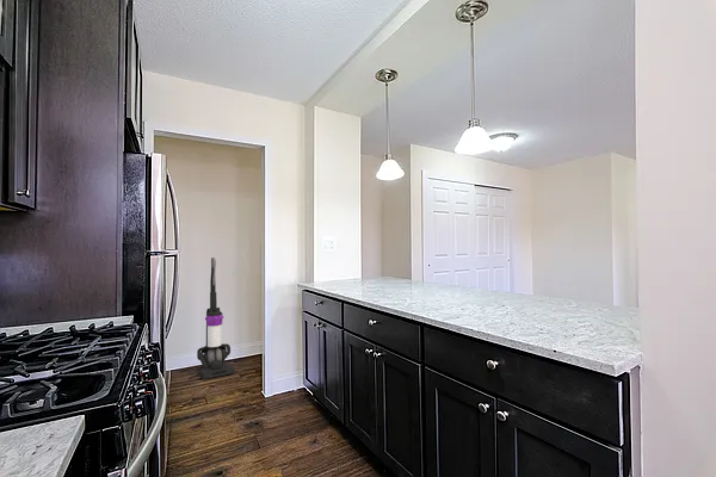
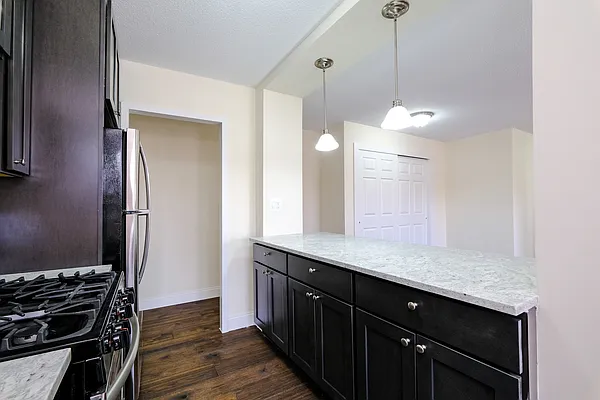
- vacuum cleaner (215, 314)
